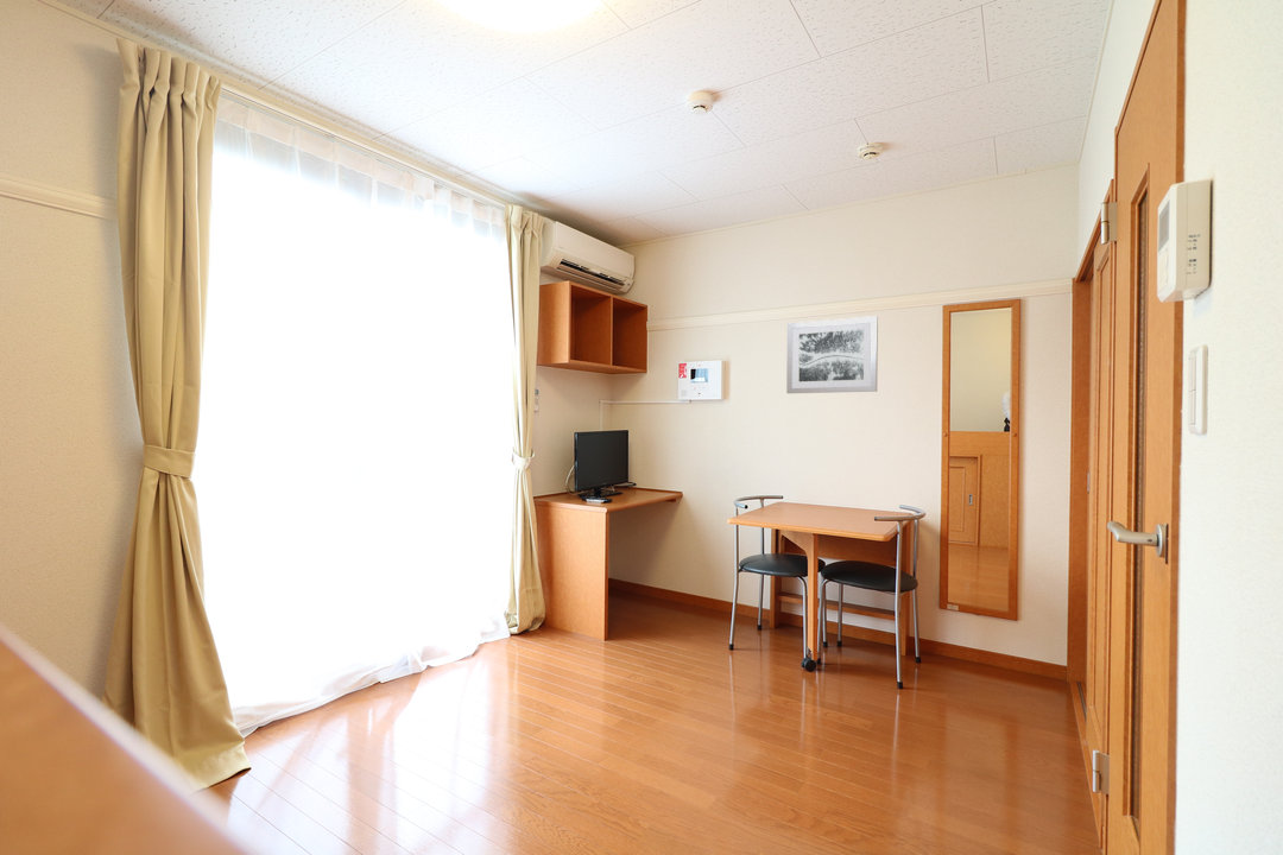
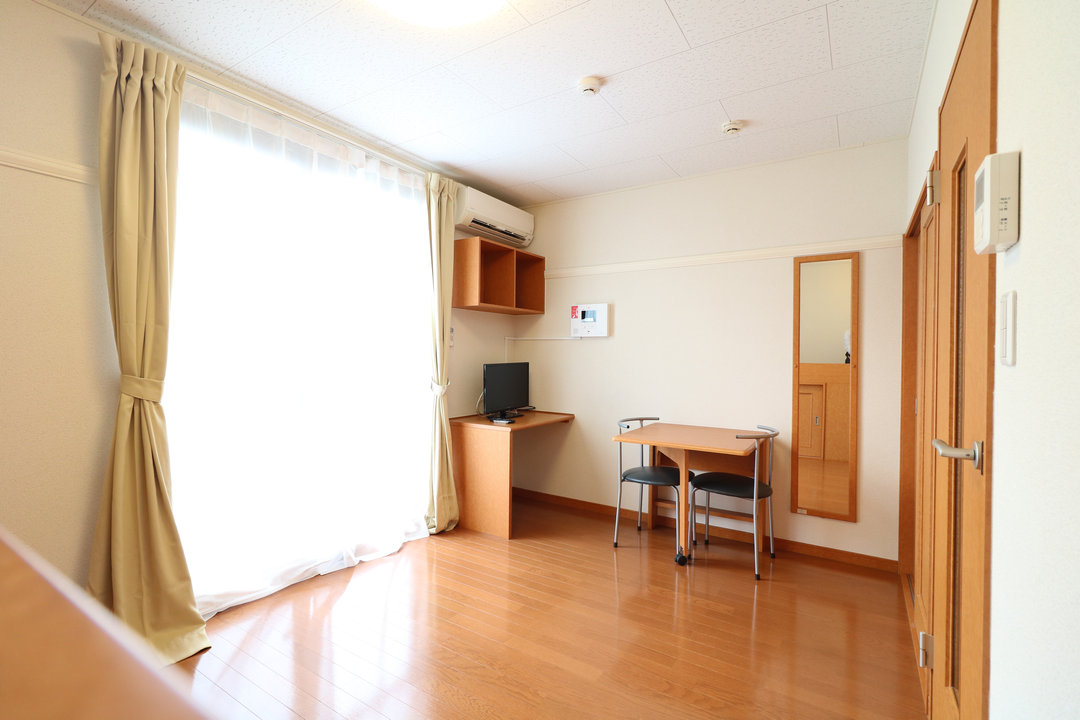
- wall art (830, 356)
